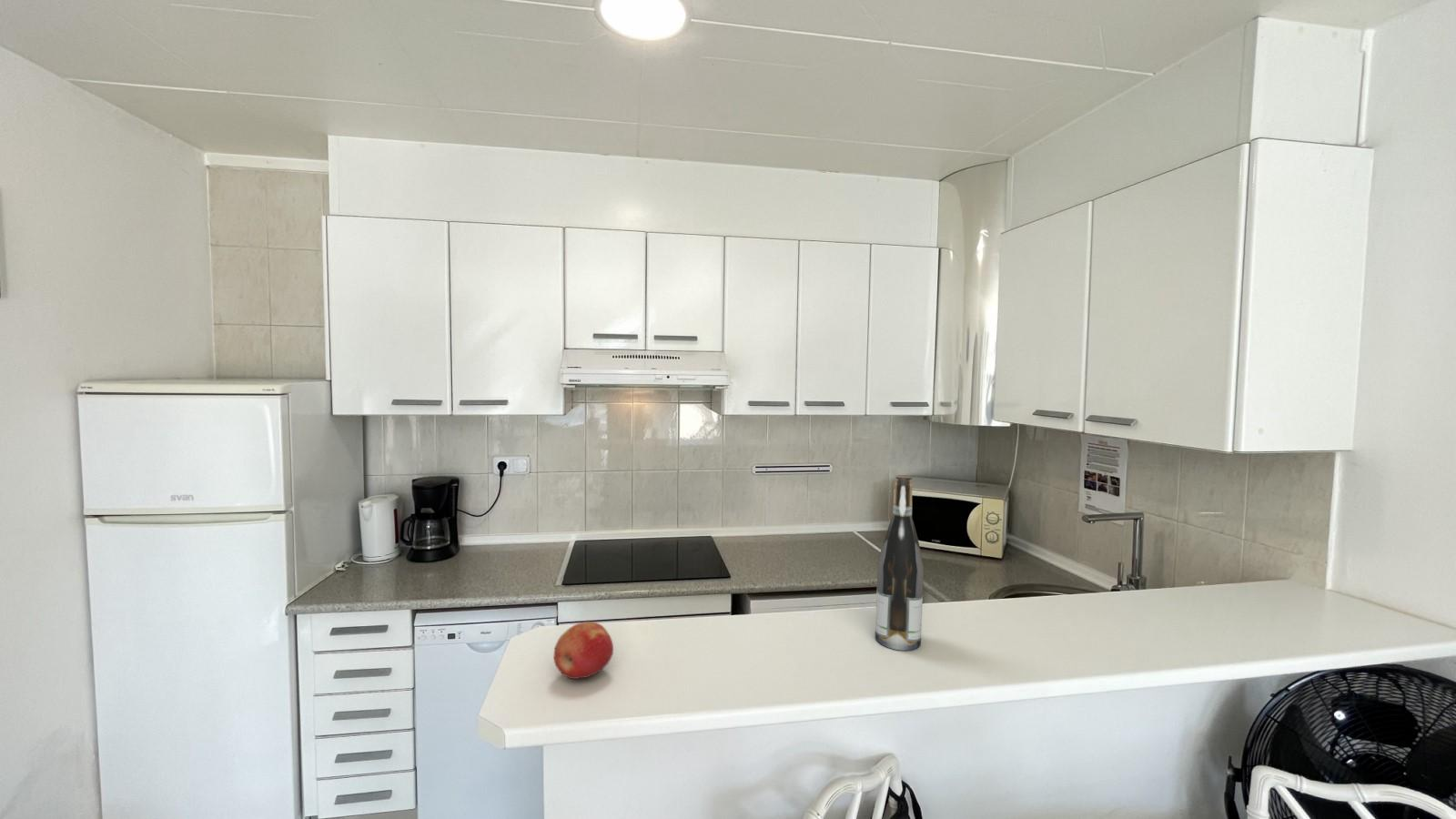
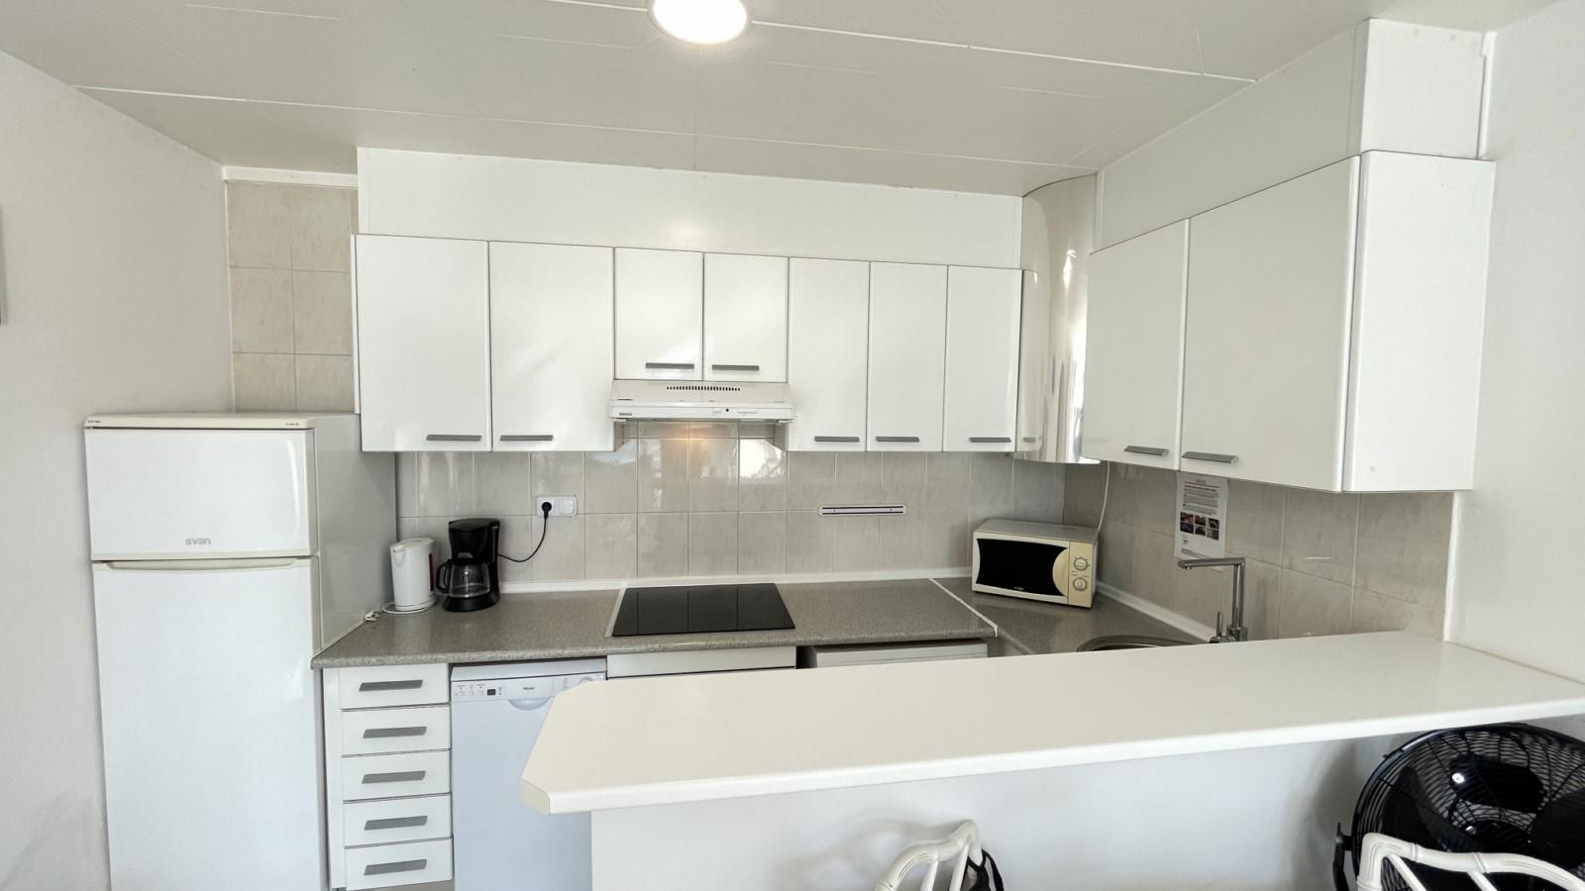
- wine bottle (900, 559)
- apple (582, 650)
